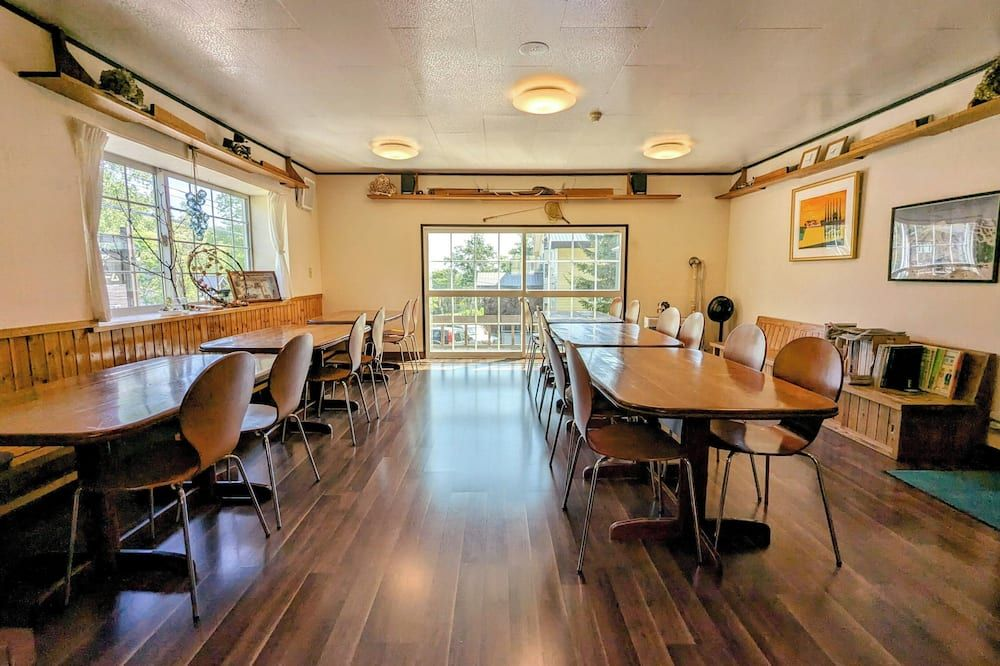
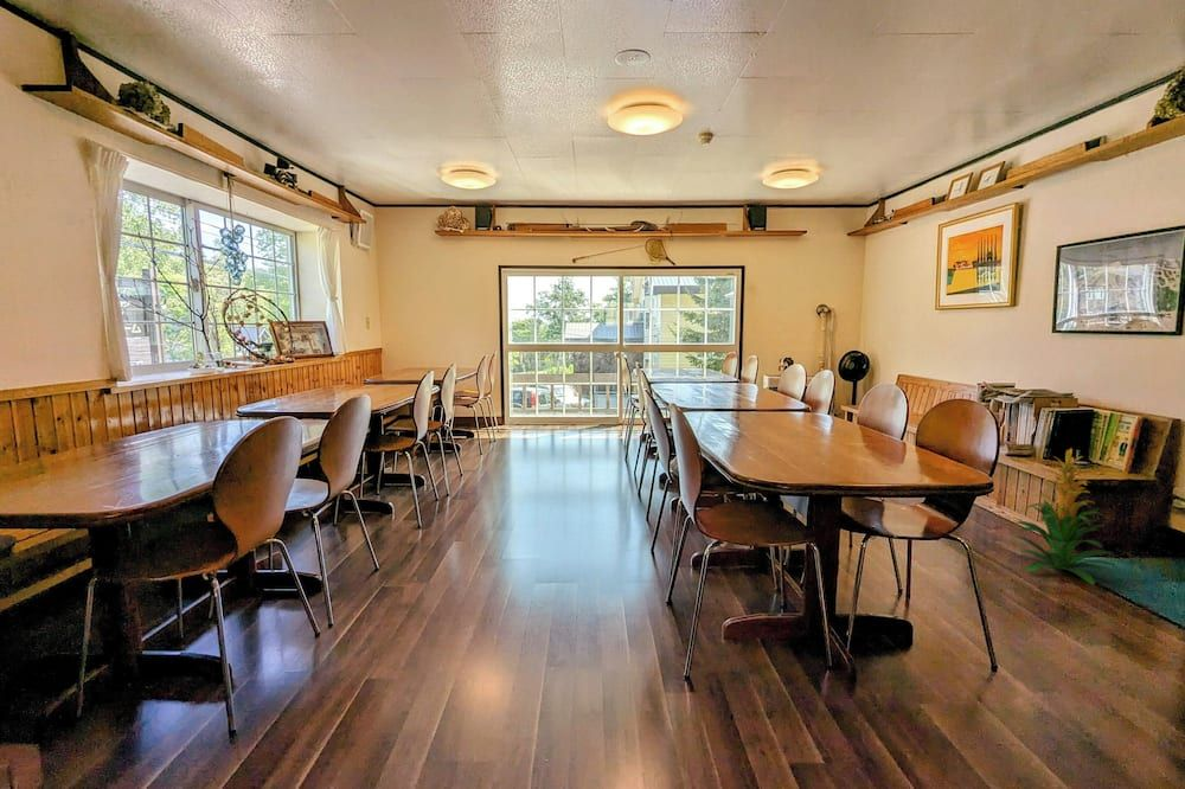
+ indoor plant (1064, 509)
